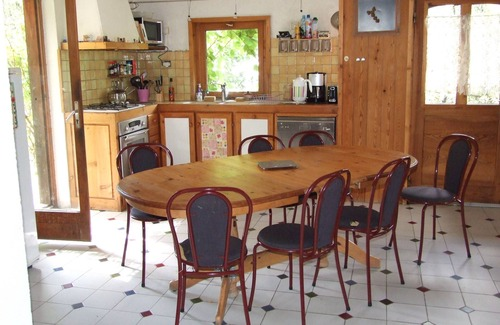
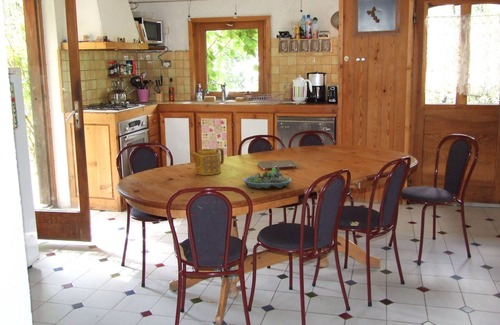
+ succulent planter (267, 175)
+ teapot (207, 161)
